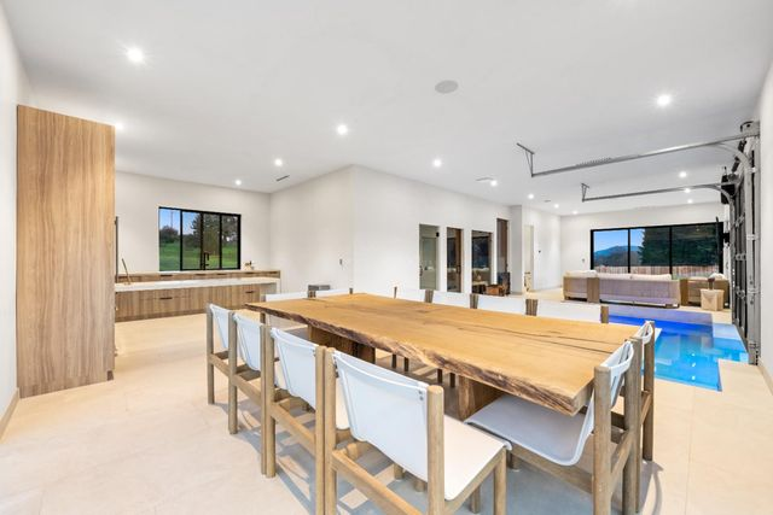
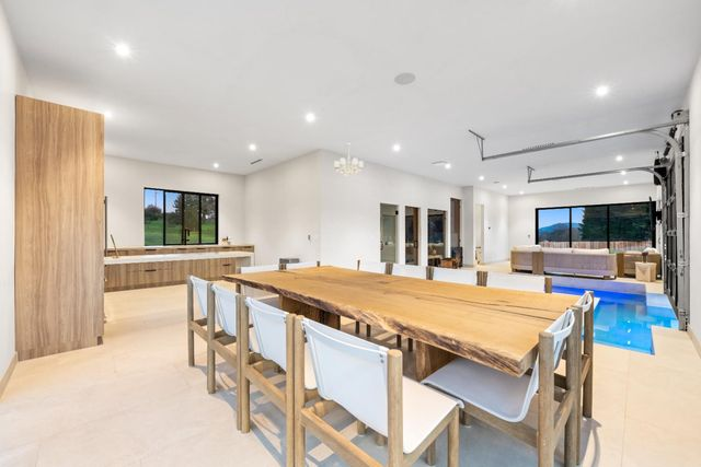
+ chandelier (348, 160)
